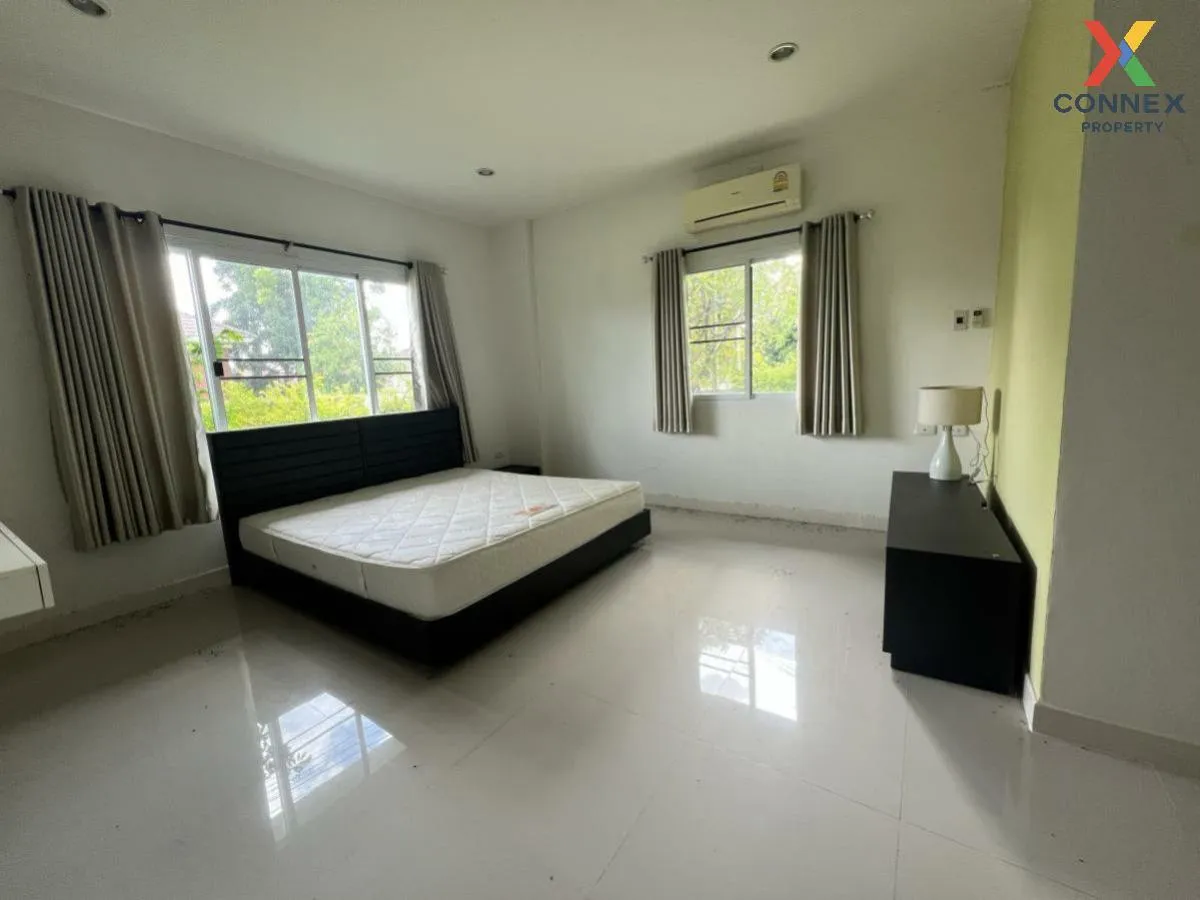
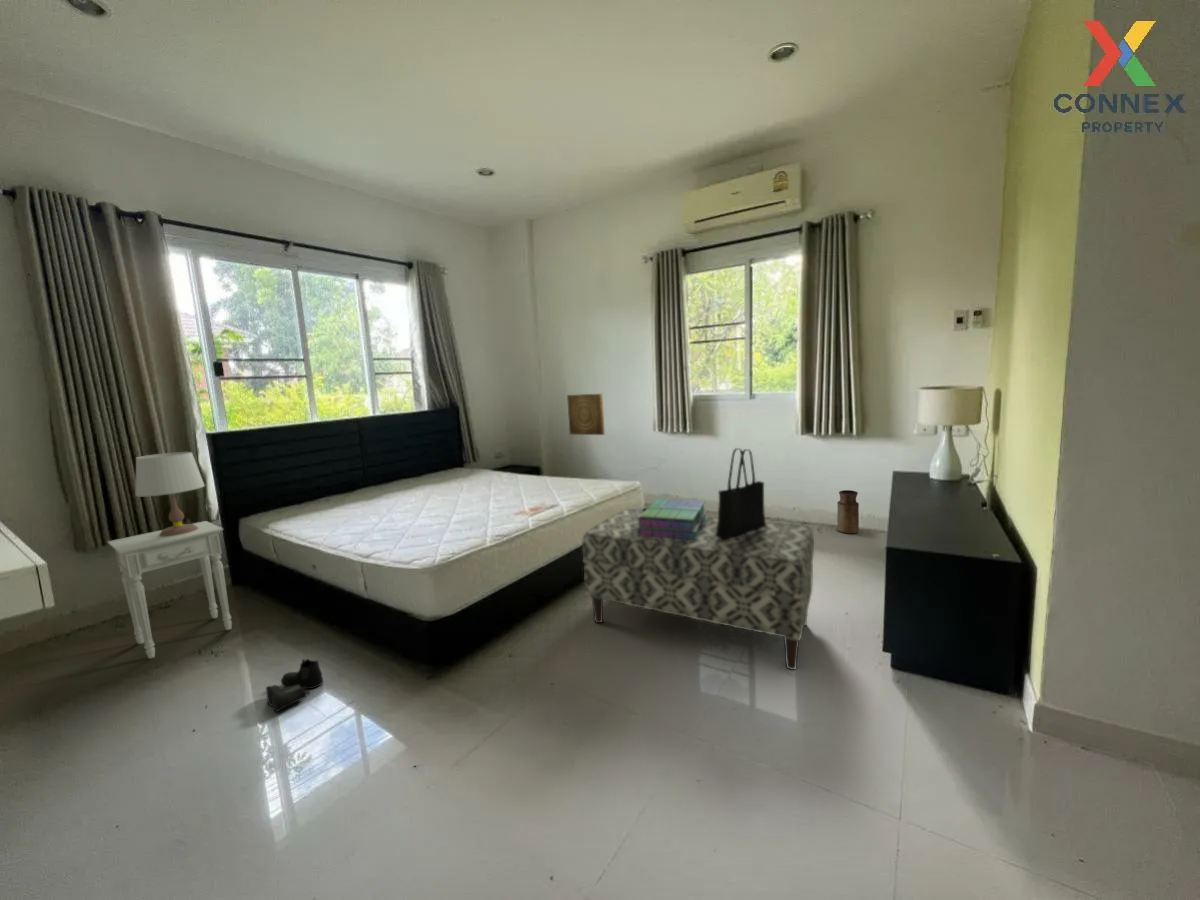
+ boots (289, 683)
+ tote bag (741, 491)
+ wall art (585, 414)
+ table lamp (172, 493)
+ nightstand (173, 564)
+ vase (848, 511)
+ stack of books (673, 516)
+ bench (696, 576)
